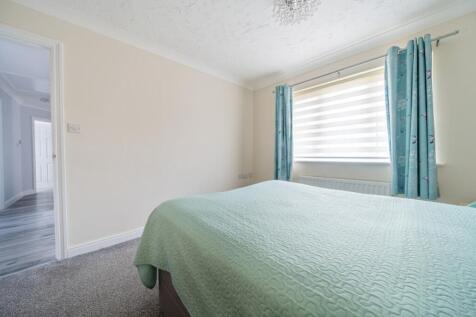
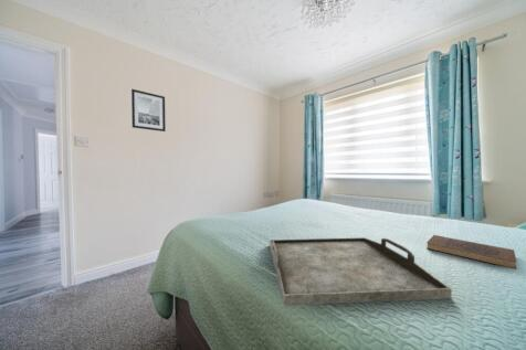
+ serving tray (336, 254)
+ wall art (149, 110)
+ book (467, 248)
